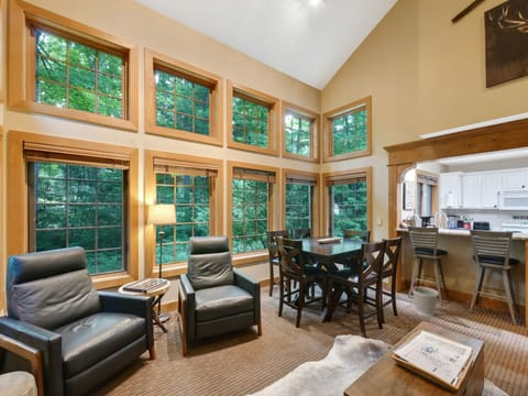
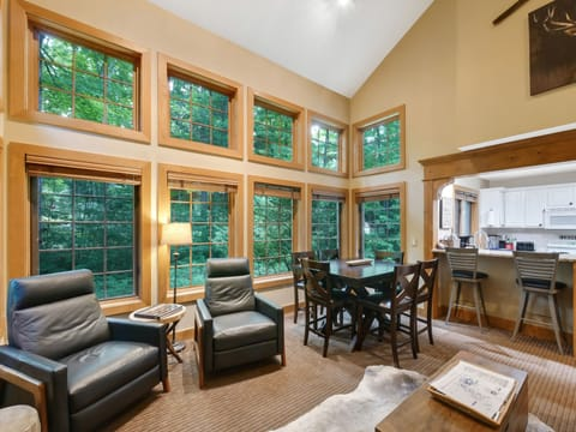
- wastebasket (425, 301)
